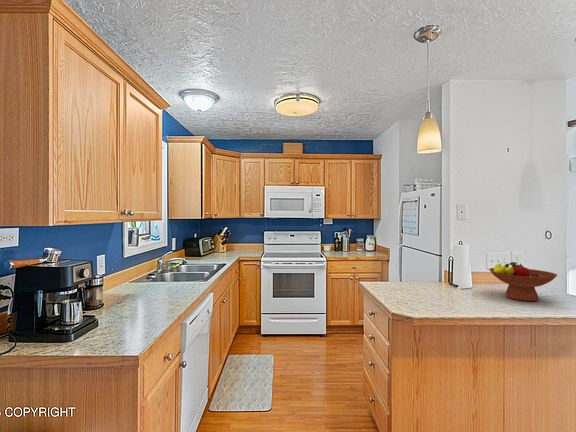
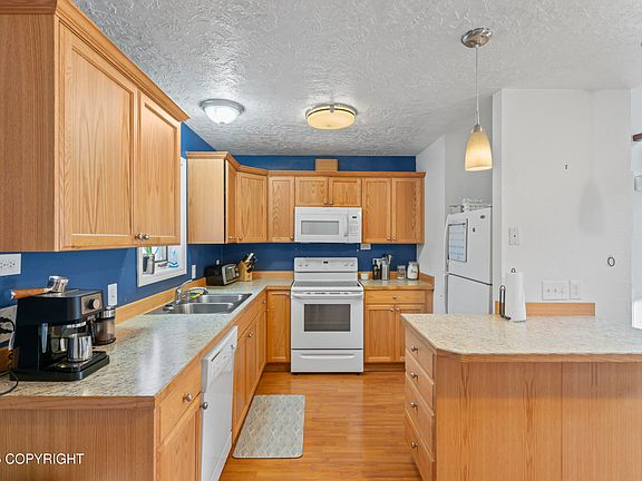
- fruit bowl (521, 279)
